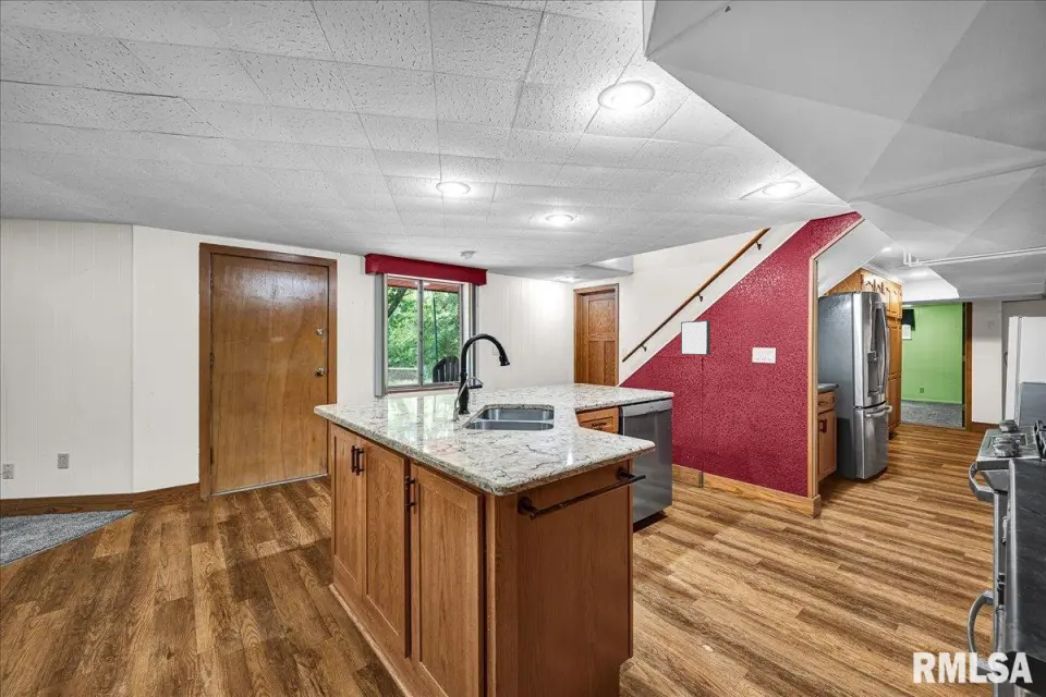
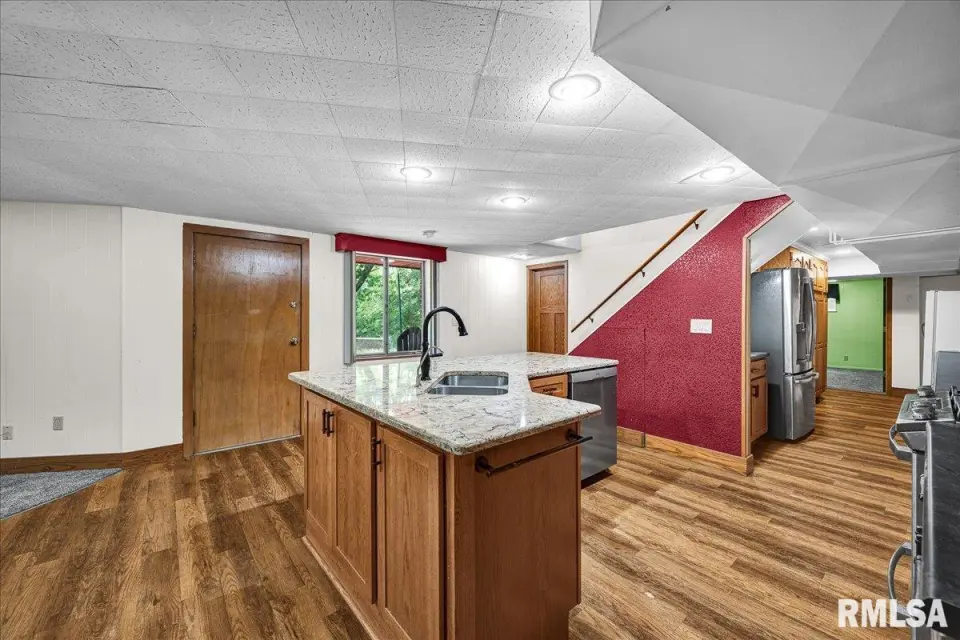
- wall art (694, 338)
